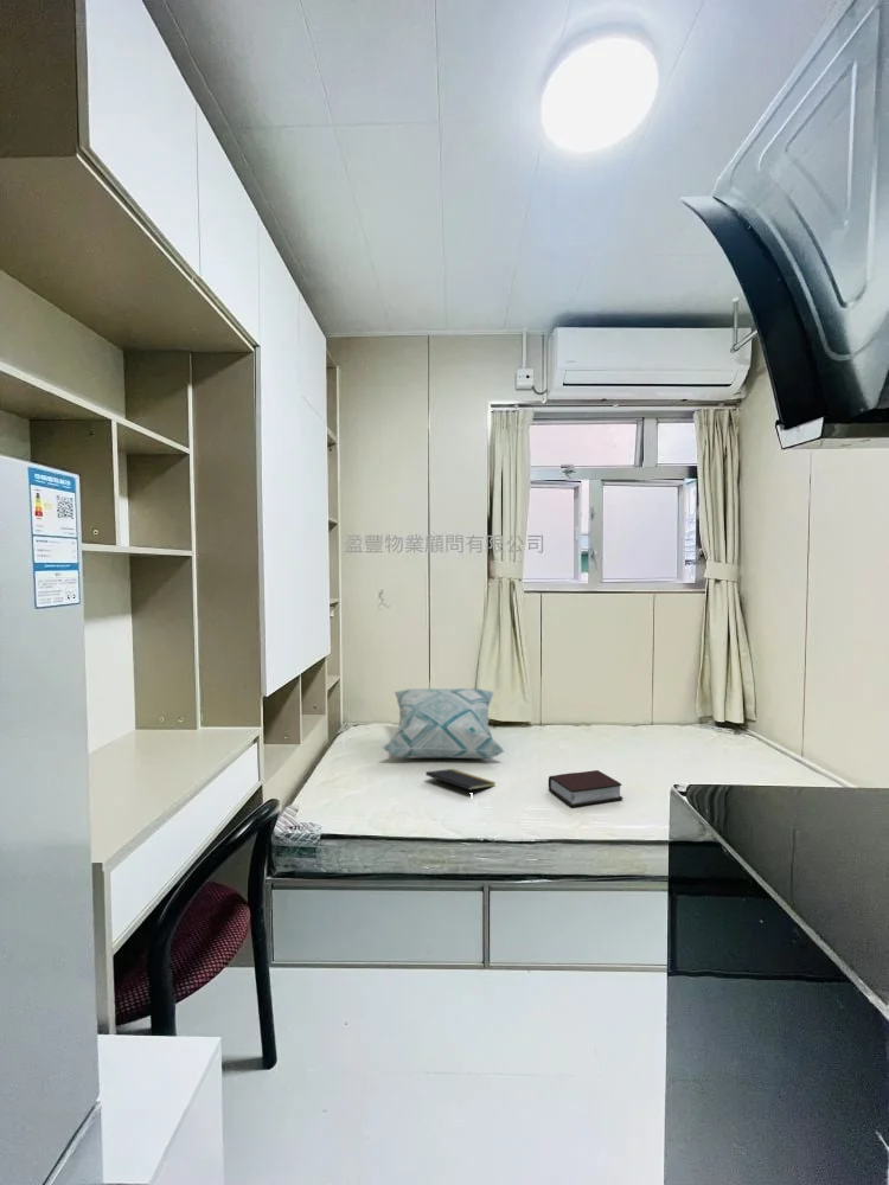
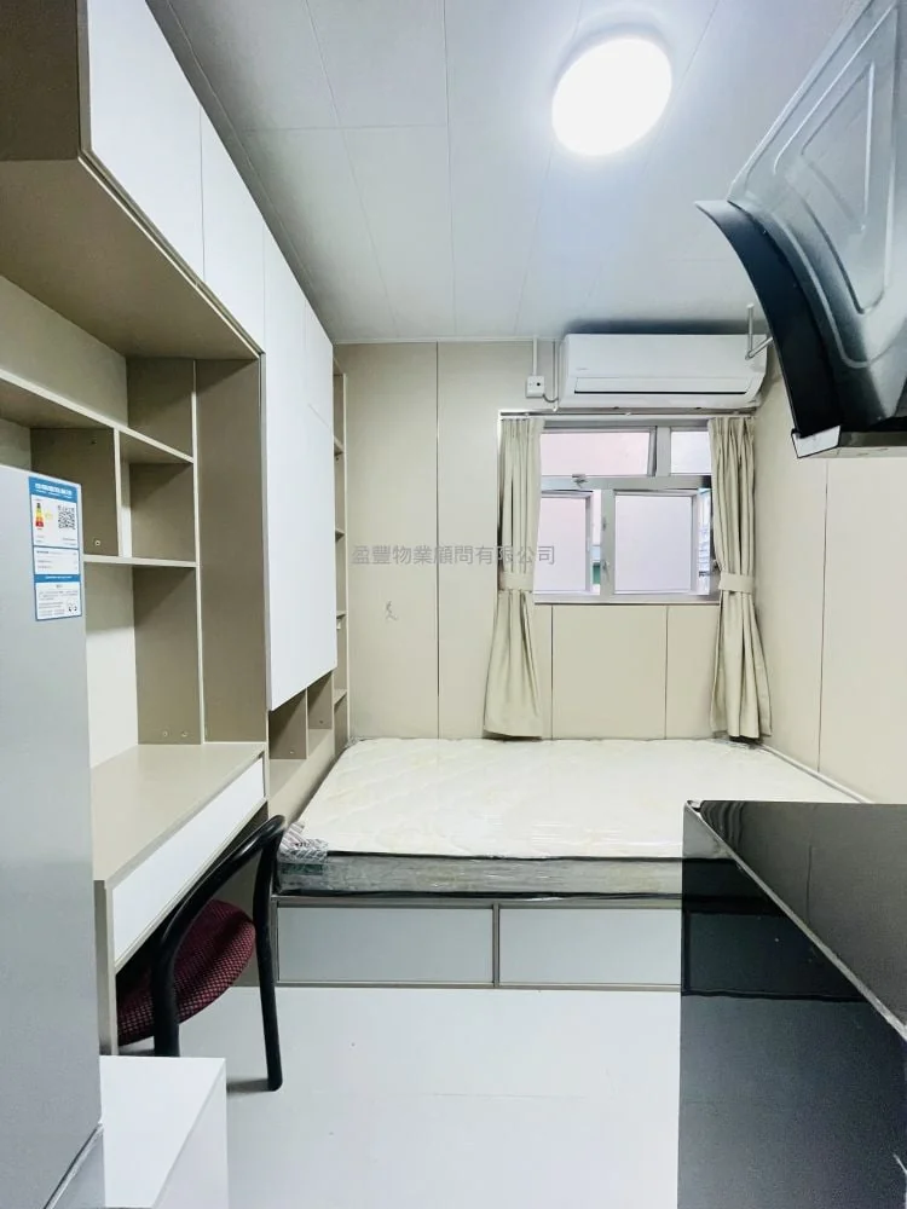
- notepad (460, 779)
- bible (584, 787)
- decorative pillow (443, 720)
